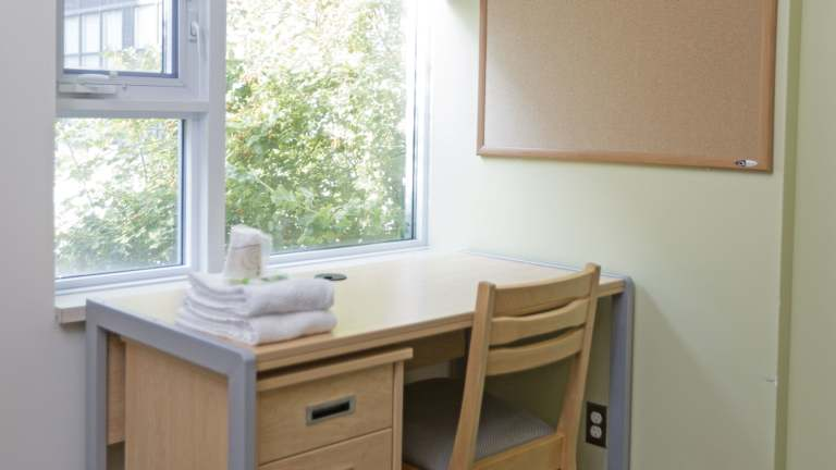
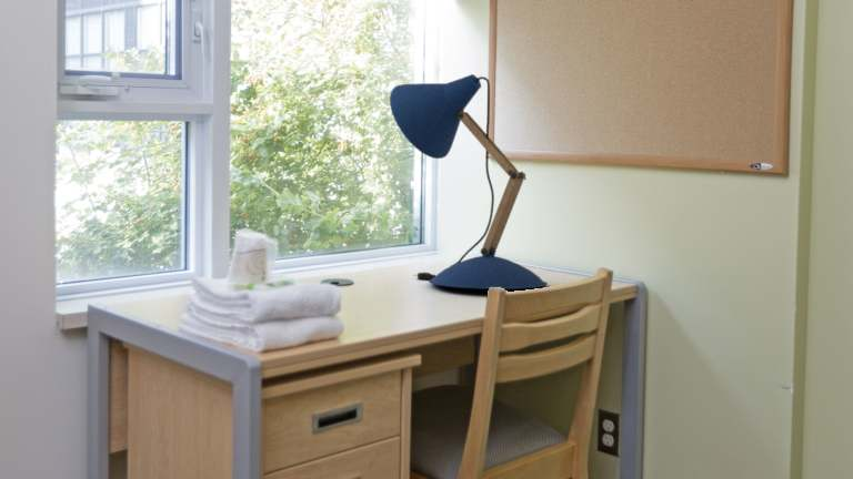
+ desk lamp (486, 175)
